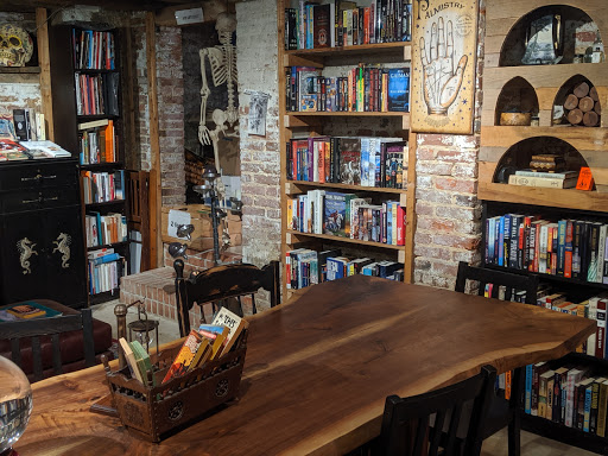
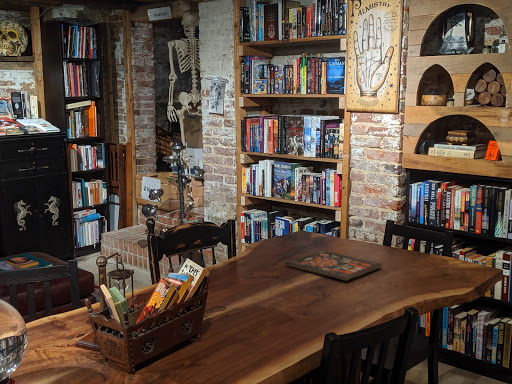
+ board game (332, 264)
